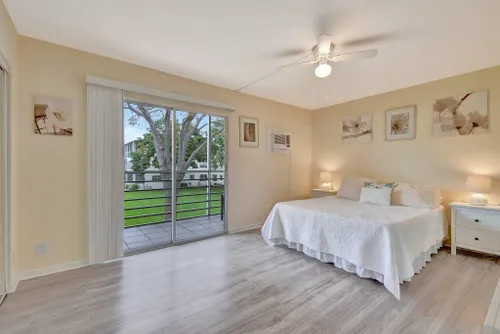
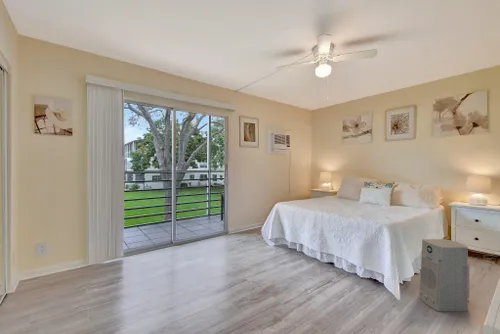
+ air purifier (443, 273)
